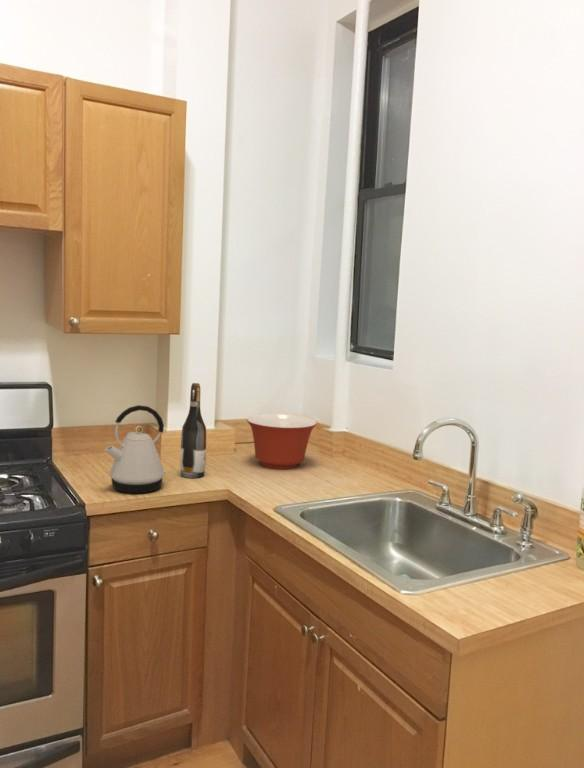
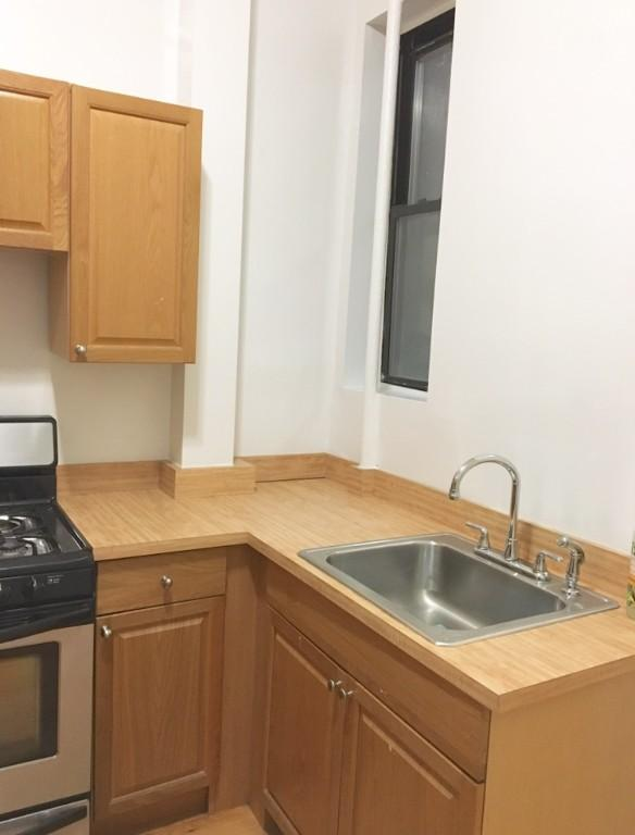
- mixing bowl (280, 442)
- kettle (136, 447)
- wine bottle (194, 429)
